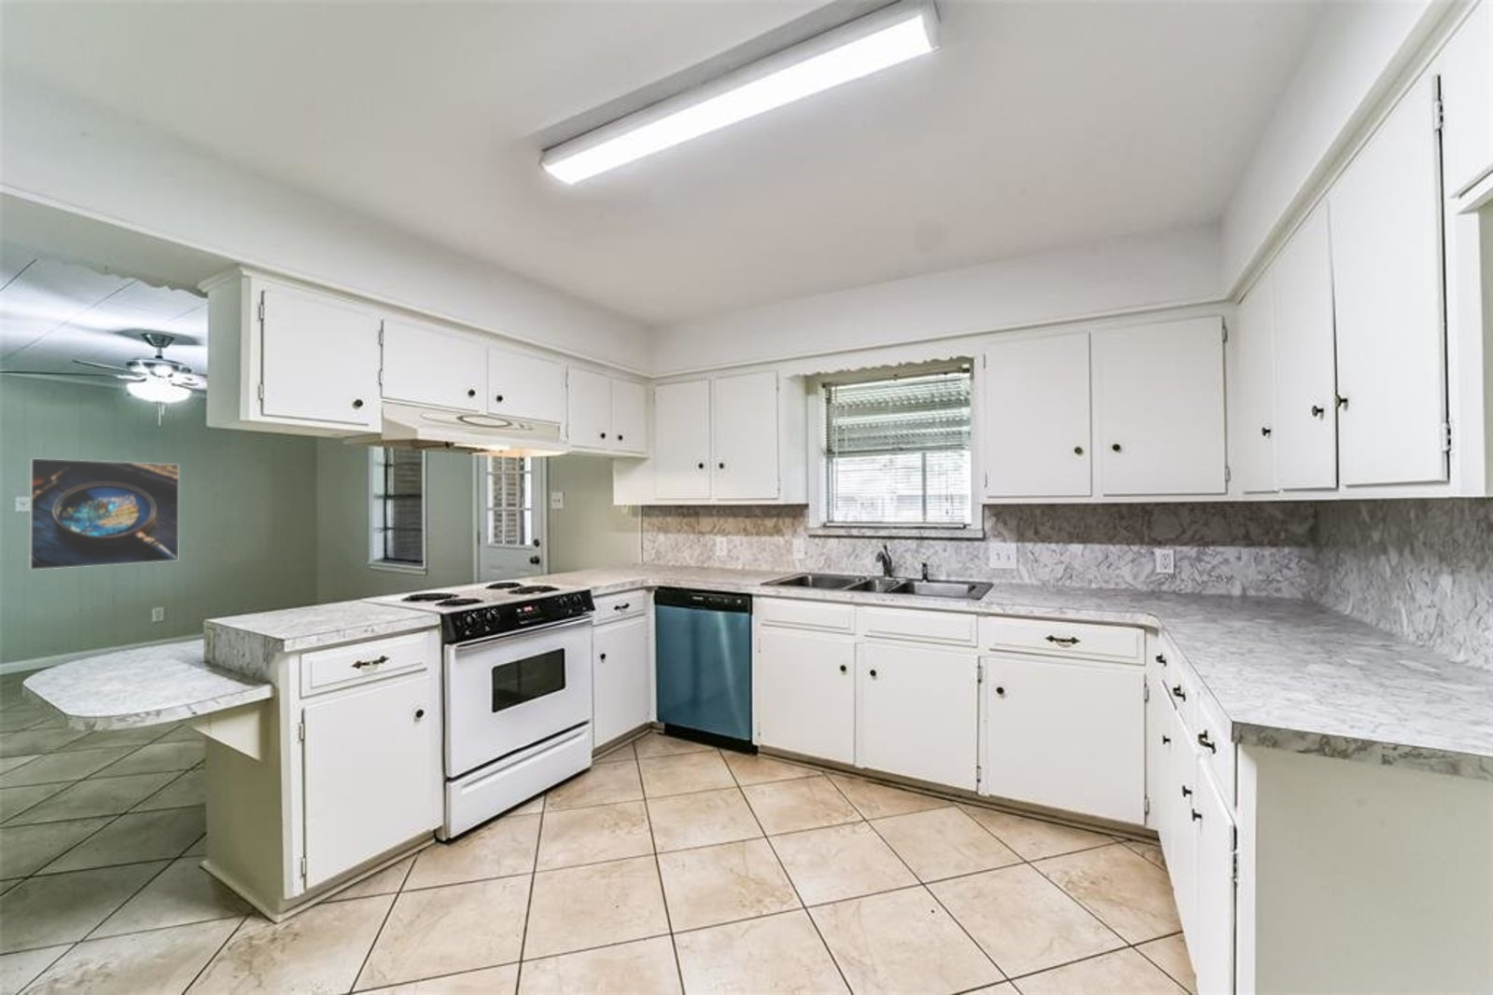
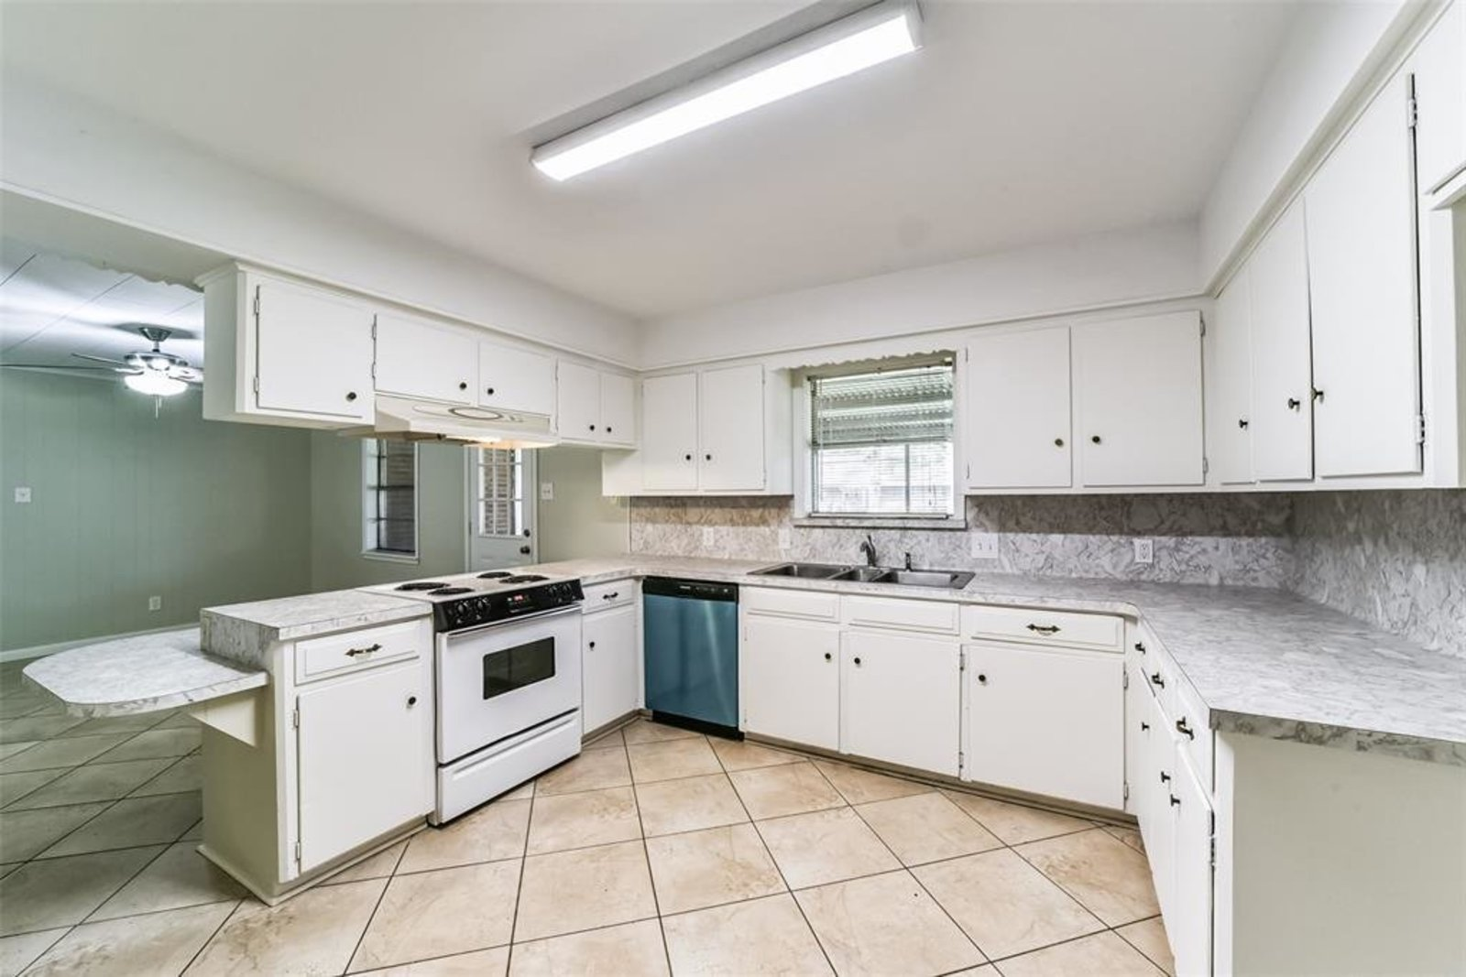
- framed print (109, 513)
